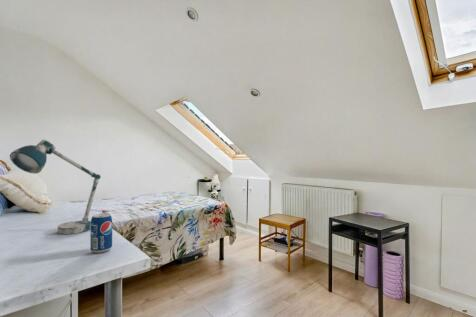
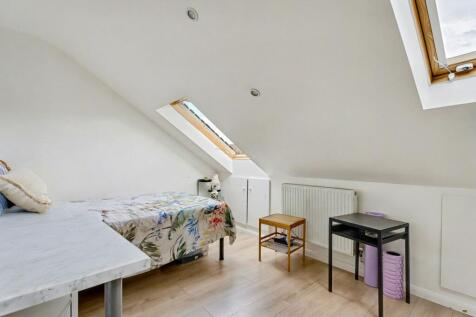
- beverage can (101, 232)
- desk lamp (40, 171)
